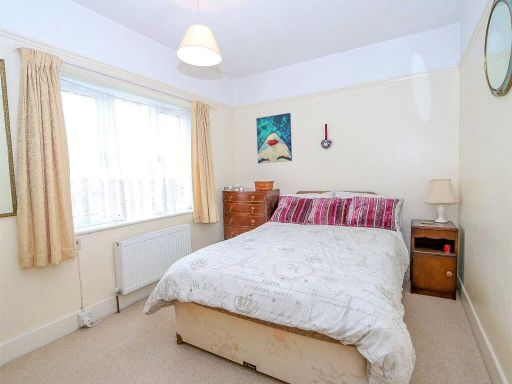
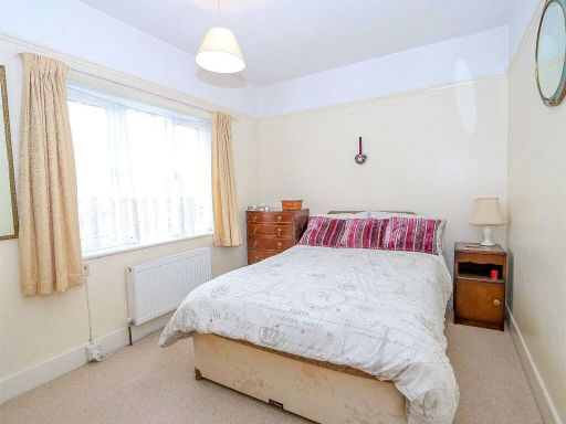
- wall art (273, 139)
